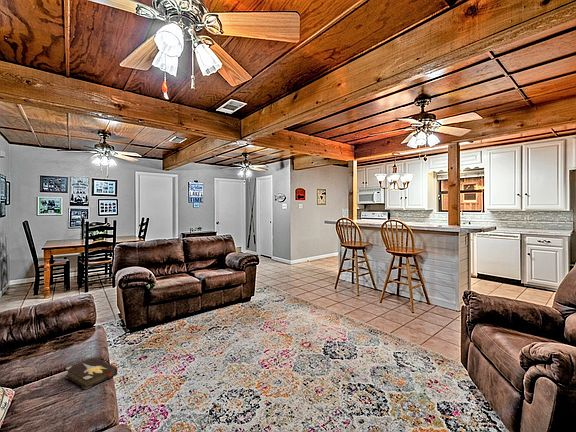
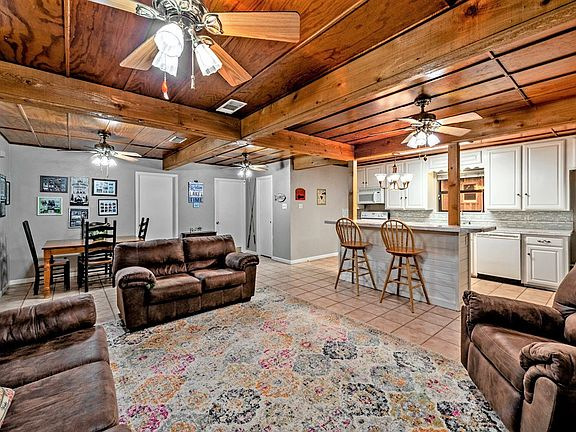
- hardback book (91, 371)
